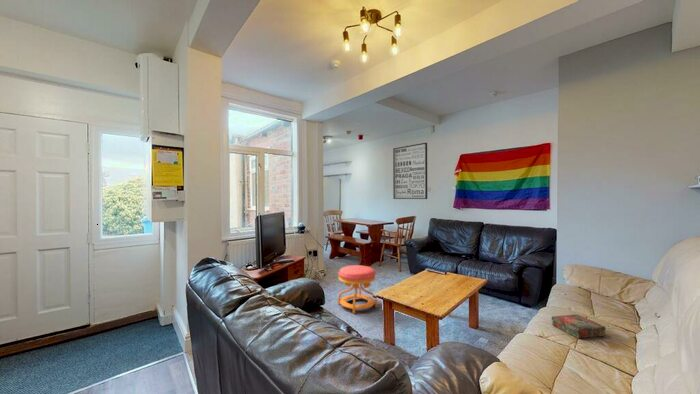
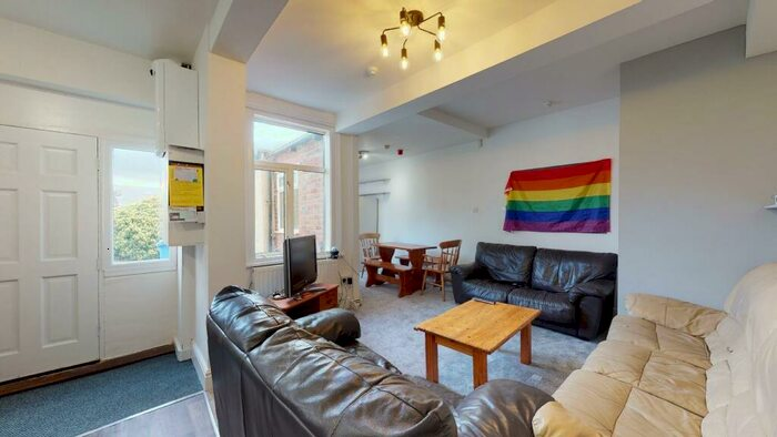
- wall art (409, 172)
- stool (357, 286)
- book (577, 325)
